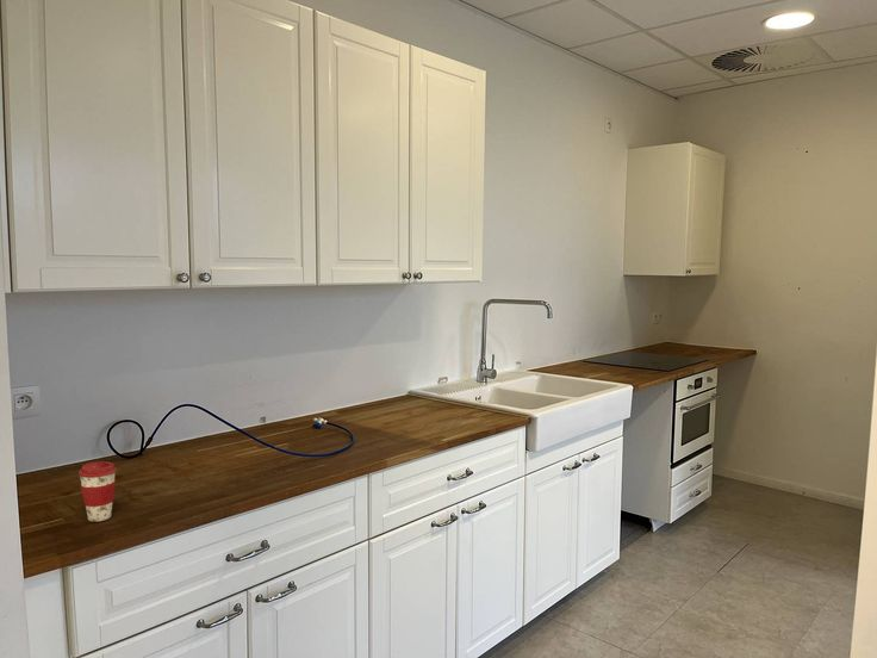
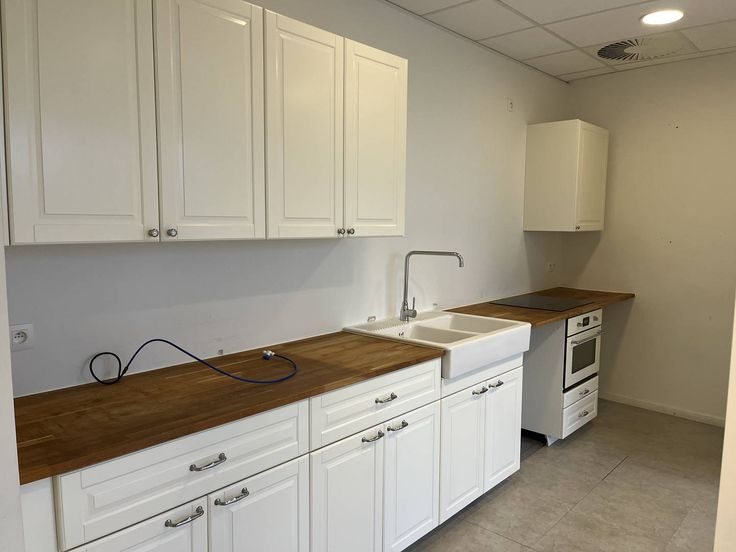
- coffee cup (98, 491)
